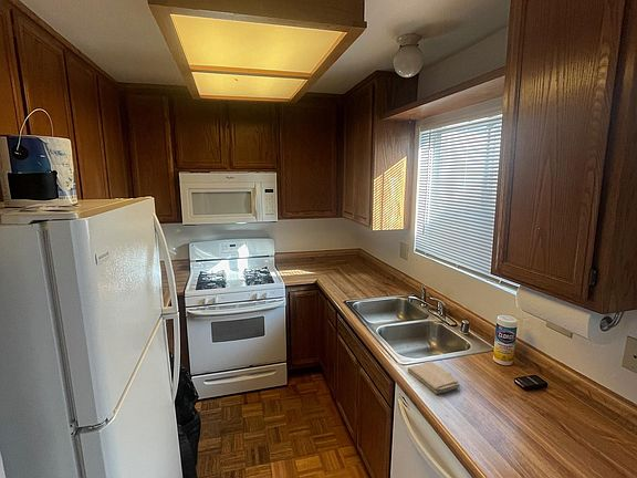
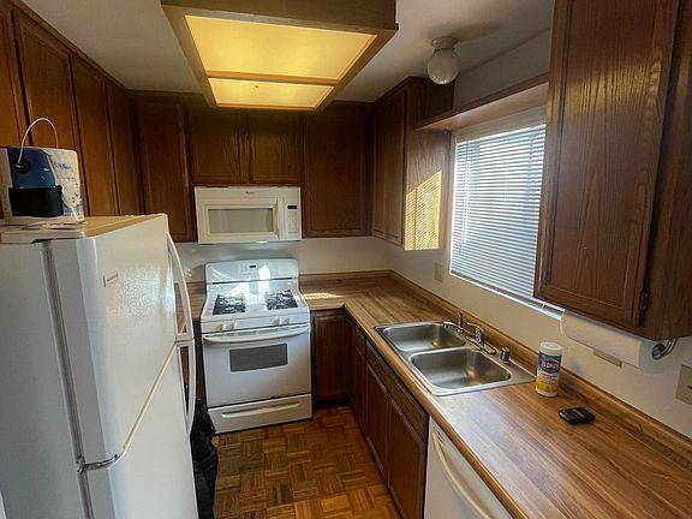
- washcloth (432, 375)
